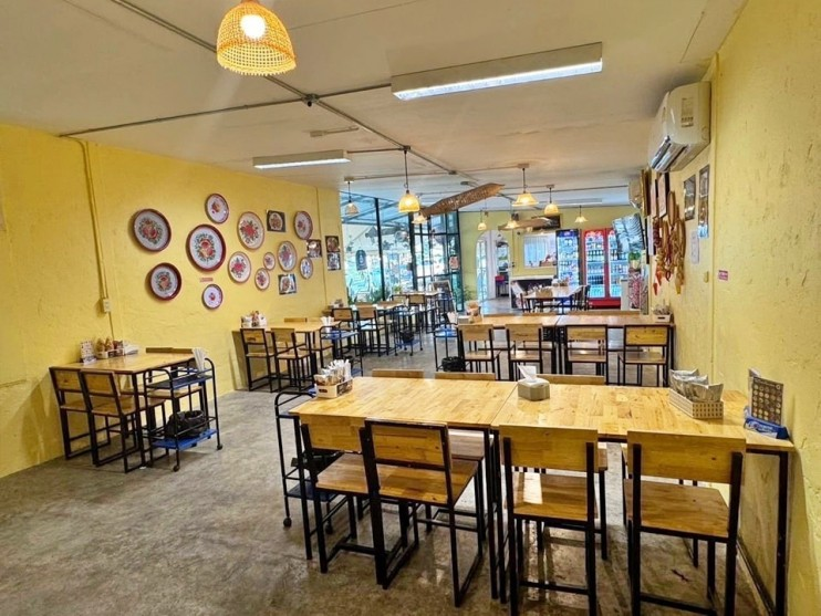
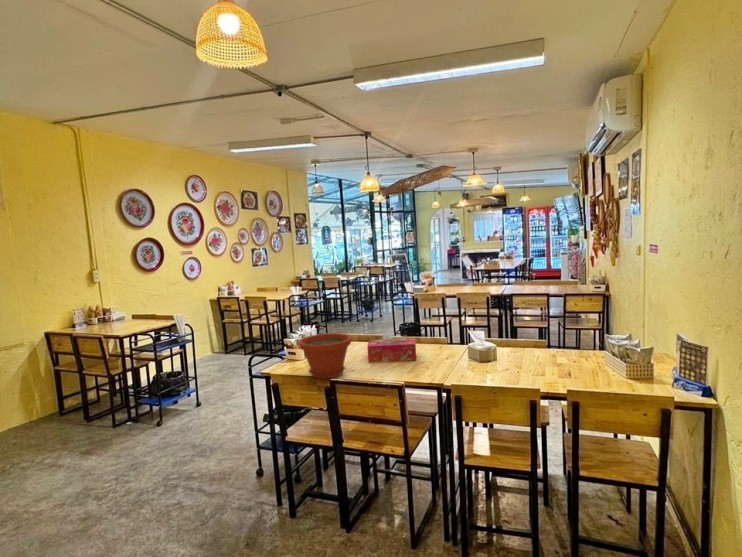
+ tissue box (392, 350)
+ plant pot (326, 356)
